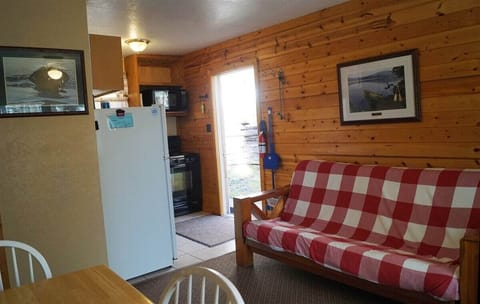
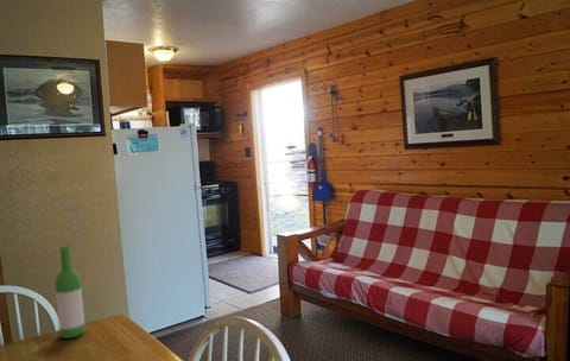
+ wine bottle (68, 291)
